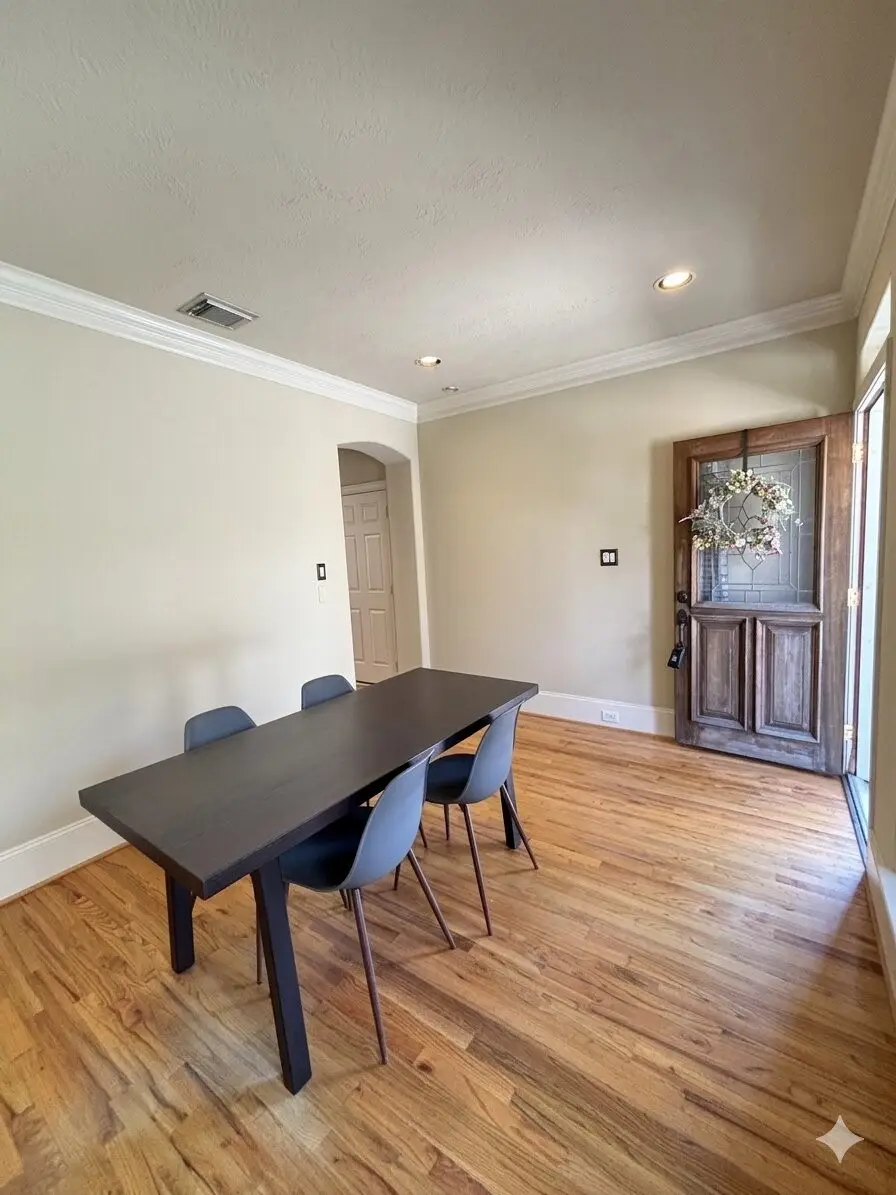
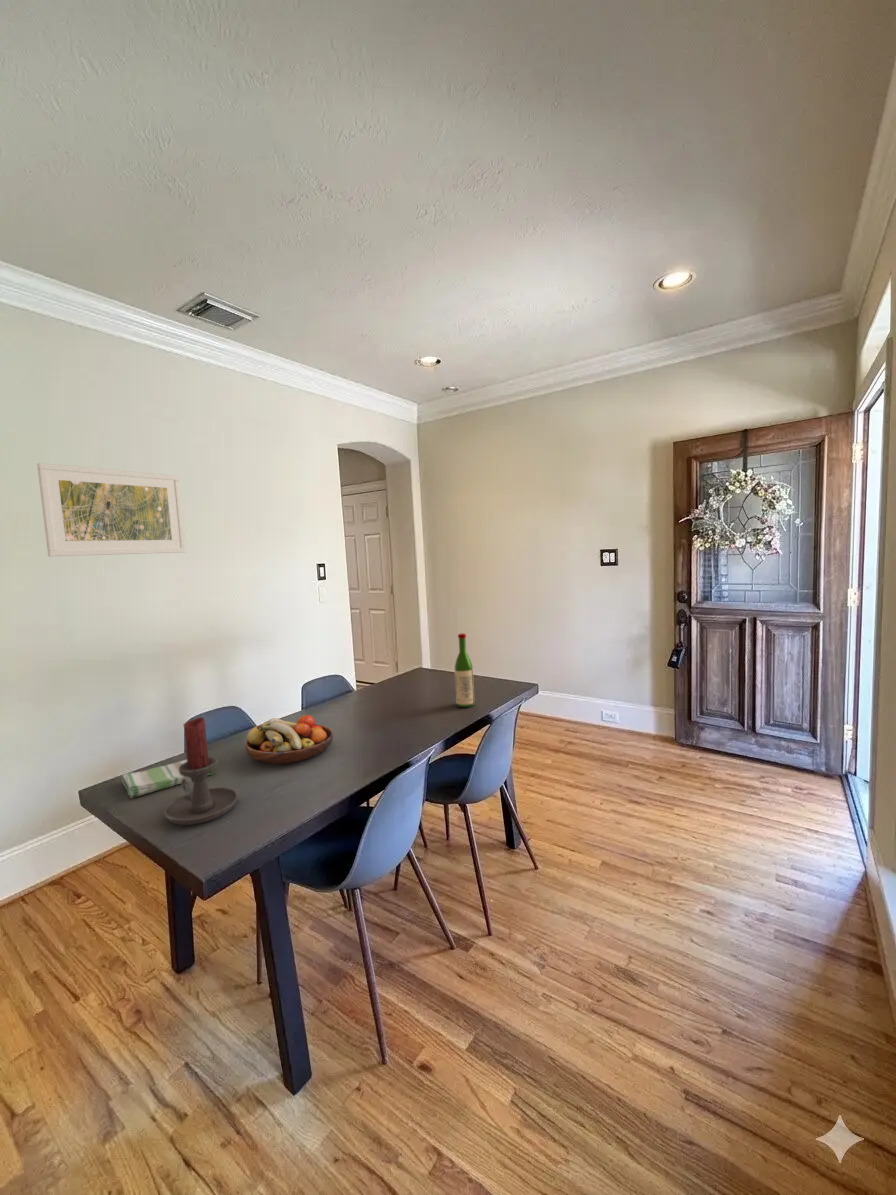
+ dish towel (167, 772)
+ candle holder (194, 762)
+ wine bottle (463, 669)
+ fruit bowl (290, 734)
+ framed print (119, 512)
